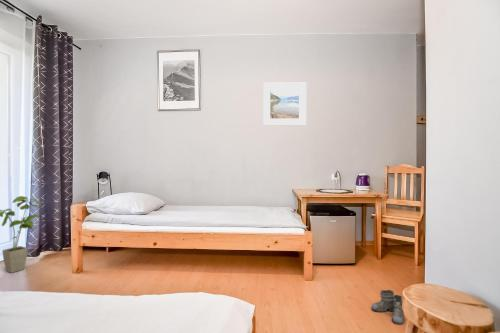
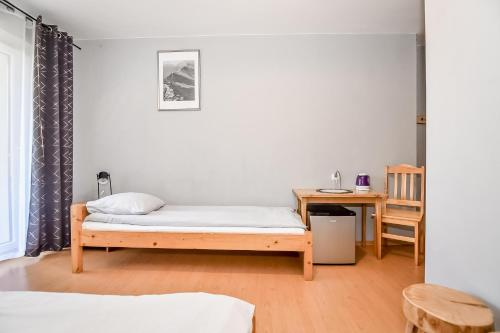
- boots (389, 303)
- house plant (20, 231)
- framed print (284, 104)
